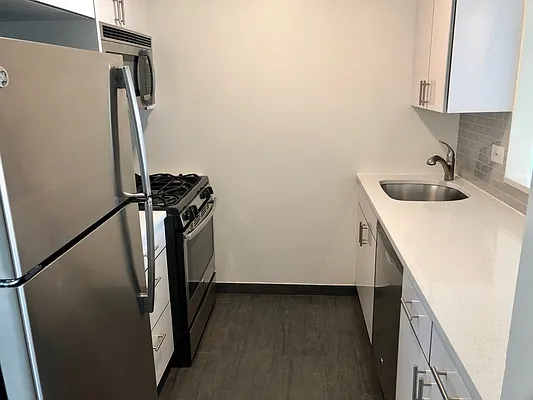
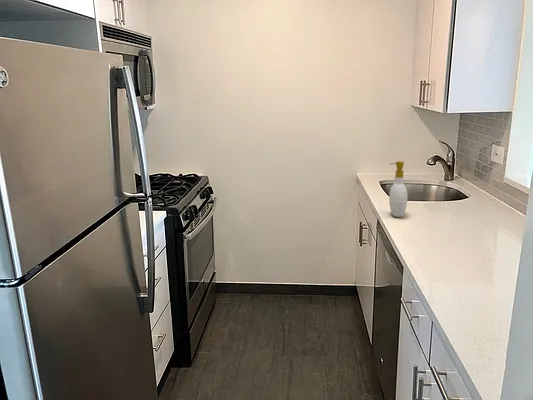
+ soap bottle (397, 188)
